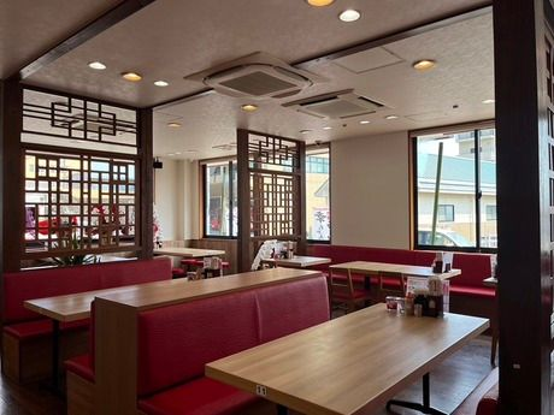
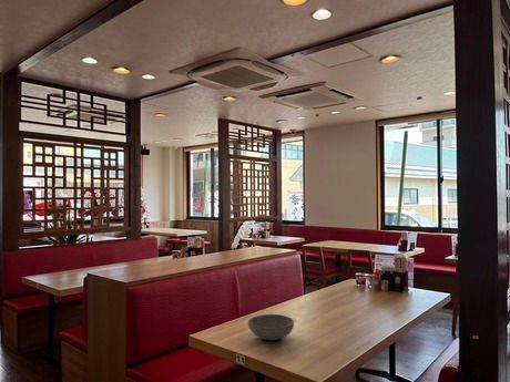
+ bowl (271, 329)
